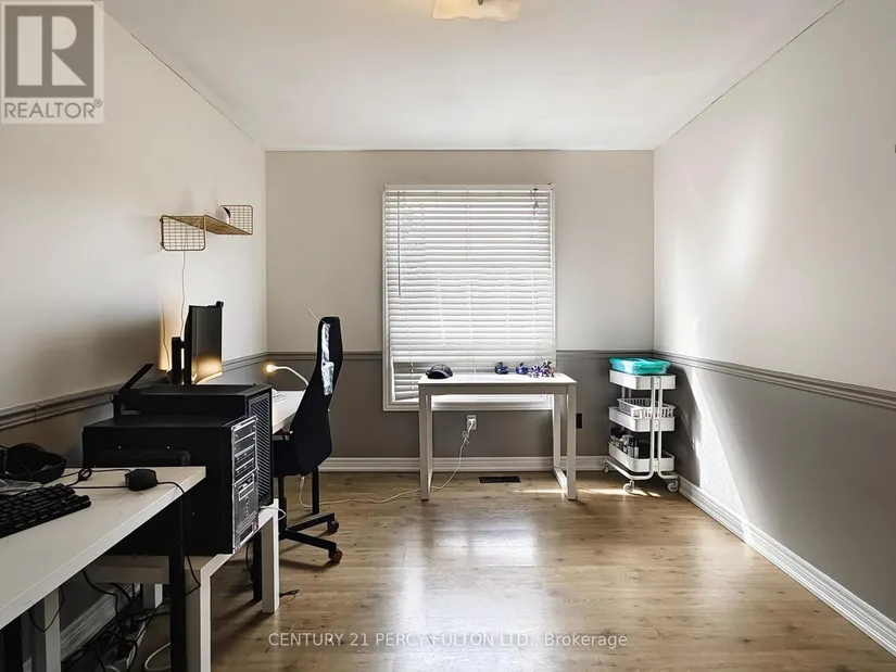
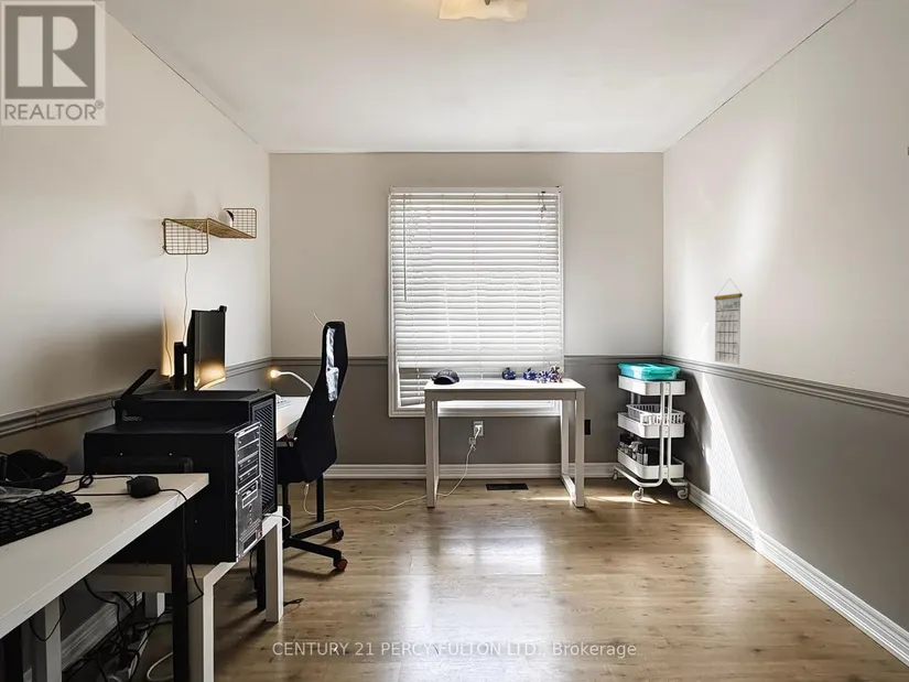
+ calendar (727, 321)
